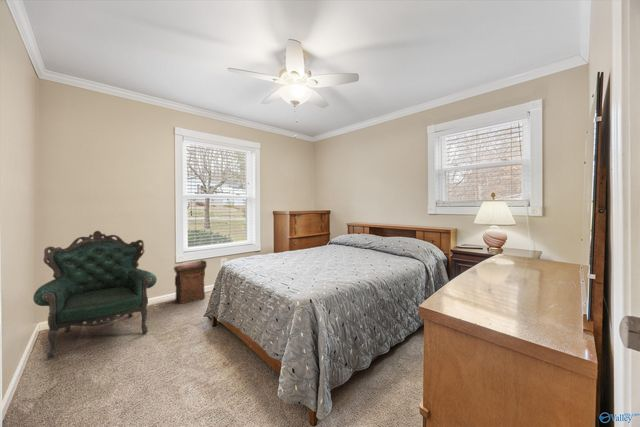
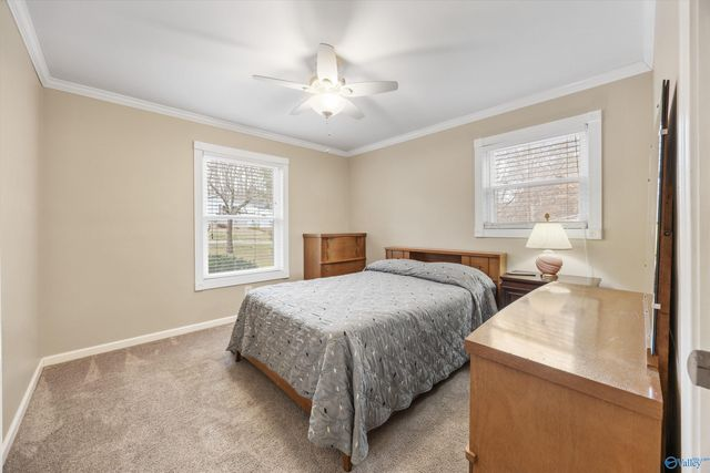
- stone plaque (189, 280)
- armchair (100, 282)
